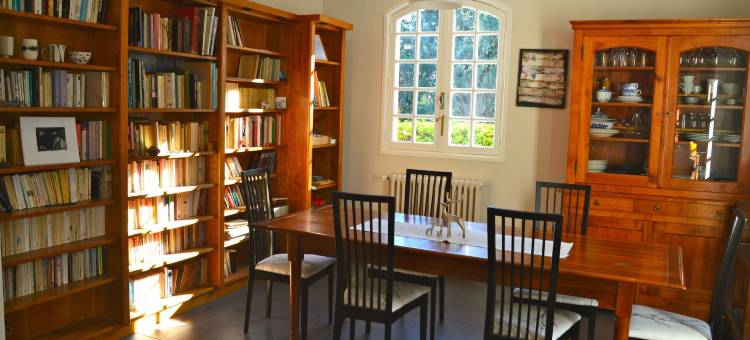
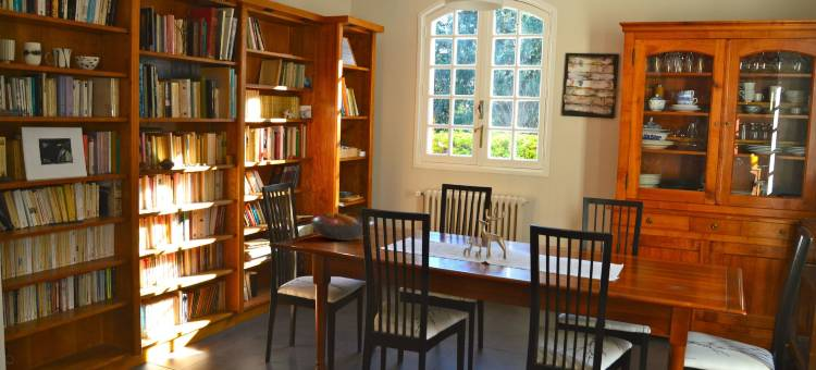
+ fruit bowl (342, 226)
